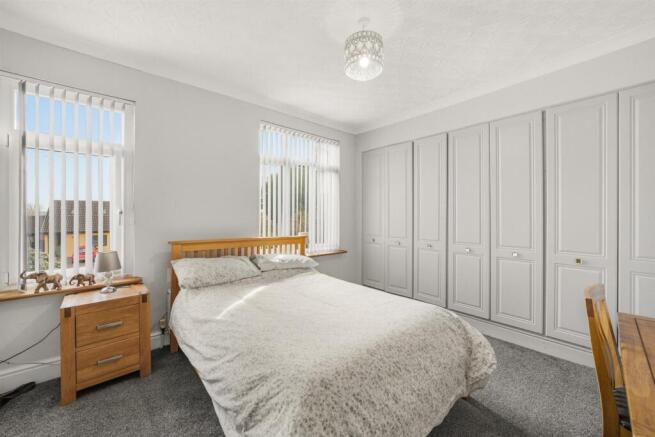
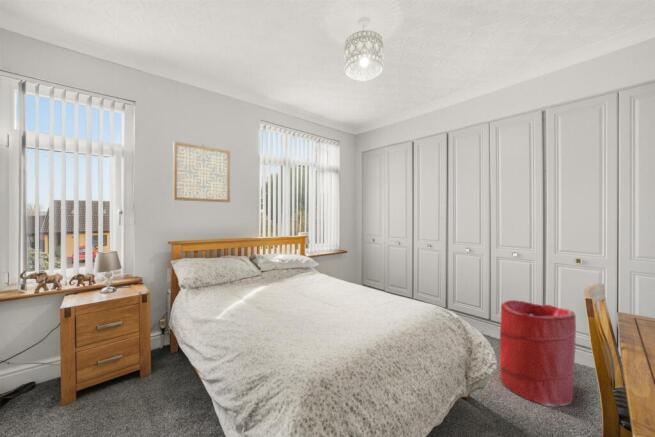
+ wall art (203, 172)
+ laundry hamper (535, 345)
